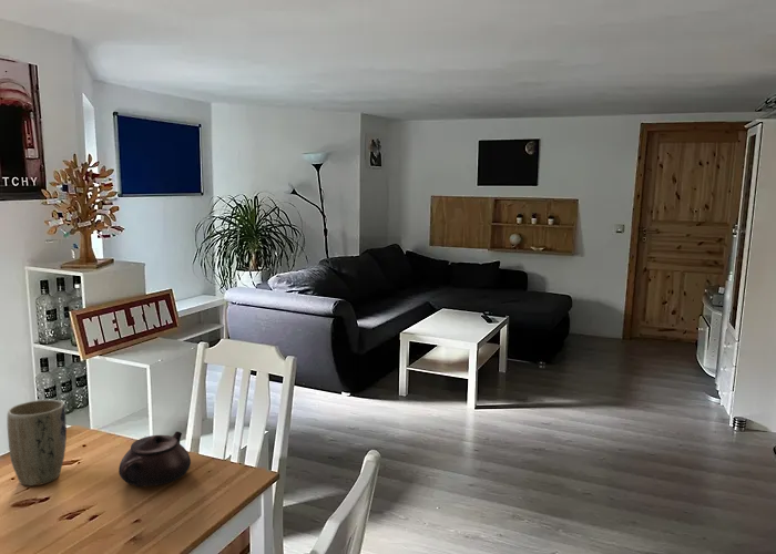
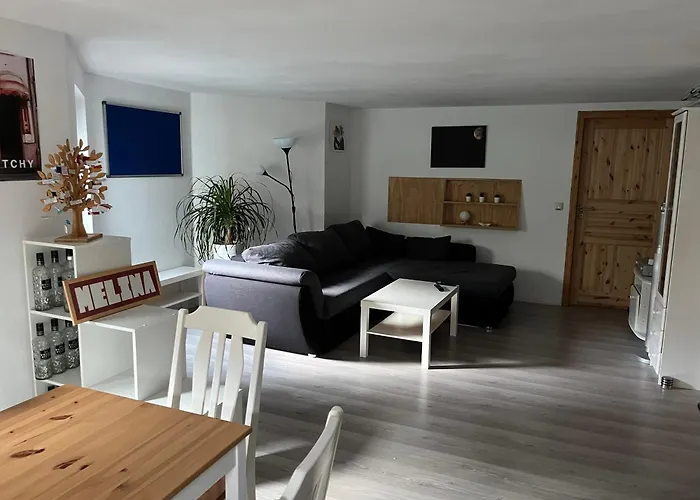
- plant pot (38, 442)
- teapot (152, 455)
